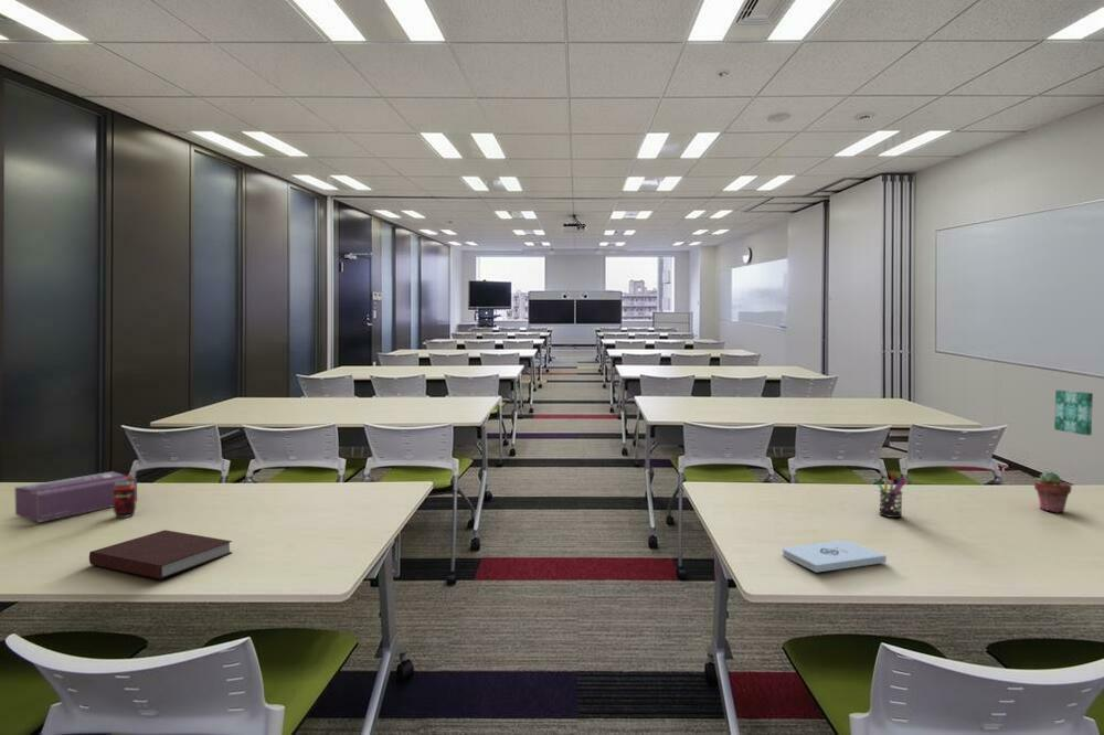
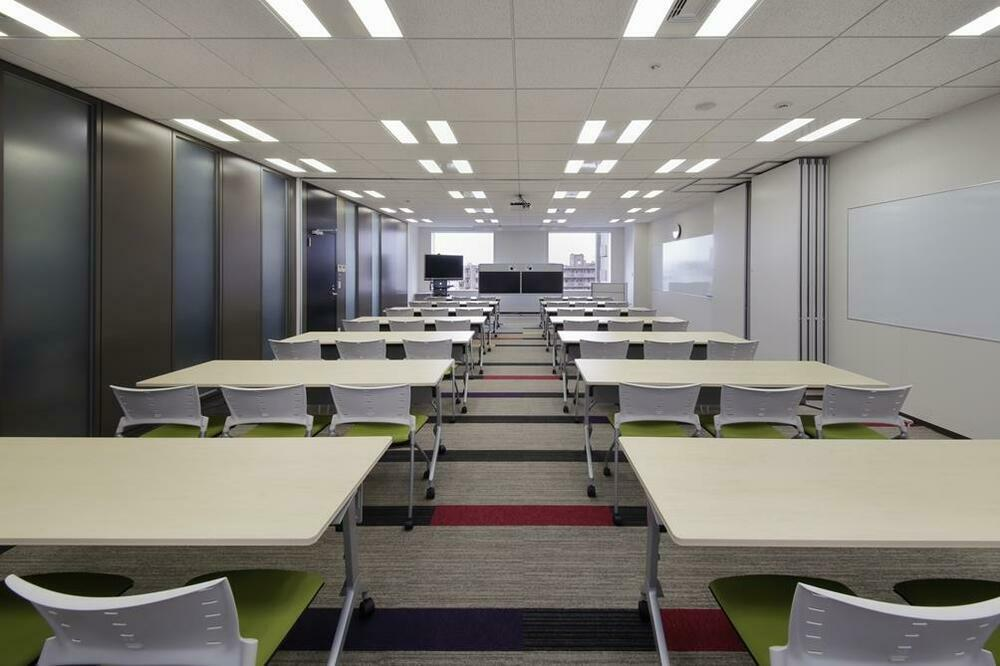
- wall art (1073, 412)
- potted succulent (1052, 490)
- notebook (162, 552)
- beverage can (125, 496)
- tissue box (78, 494)
- pen holder (888, 493)
- notepad (831, 554)
